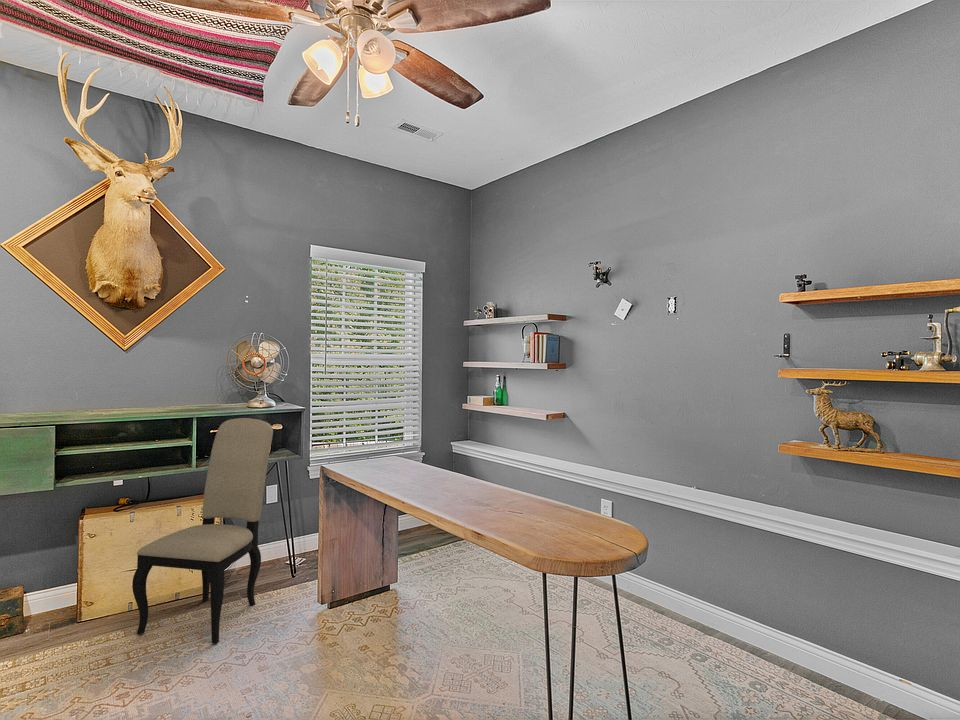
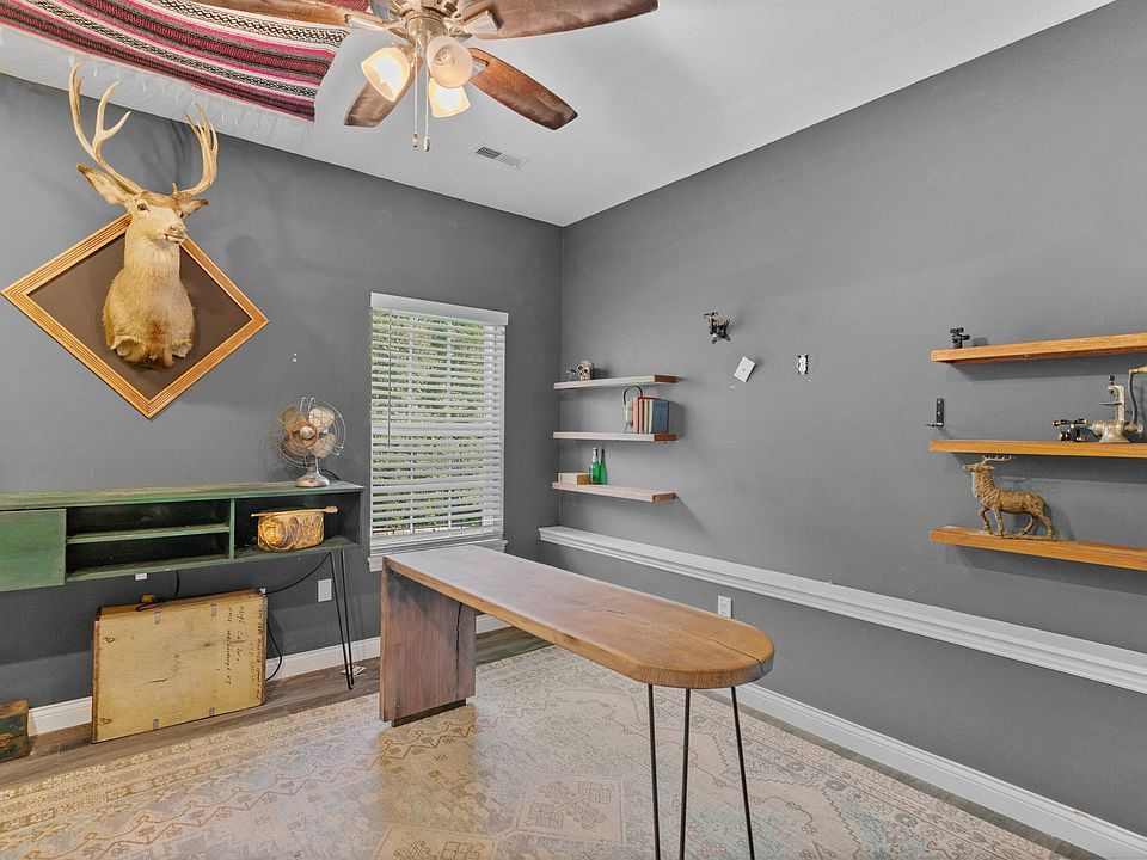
- dining chair (209, 519)
